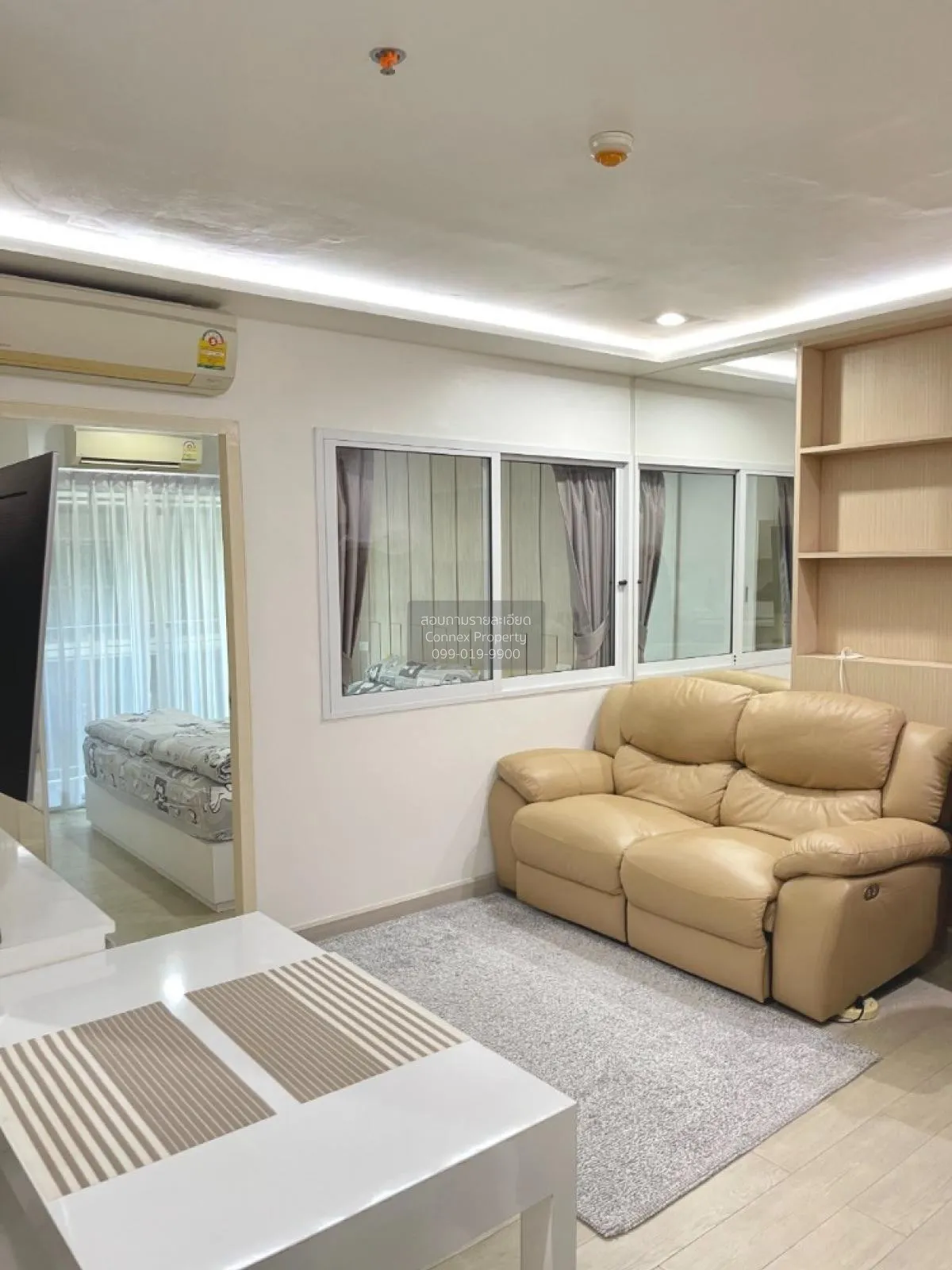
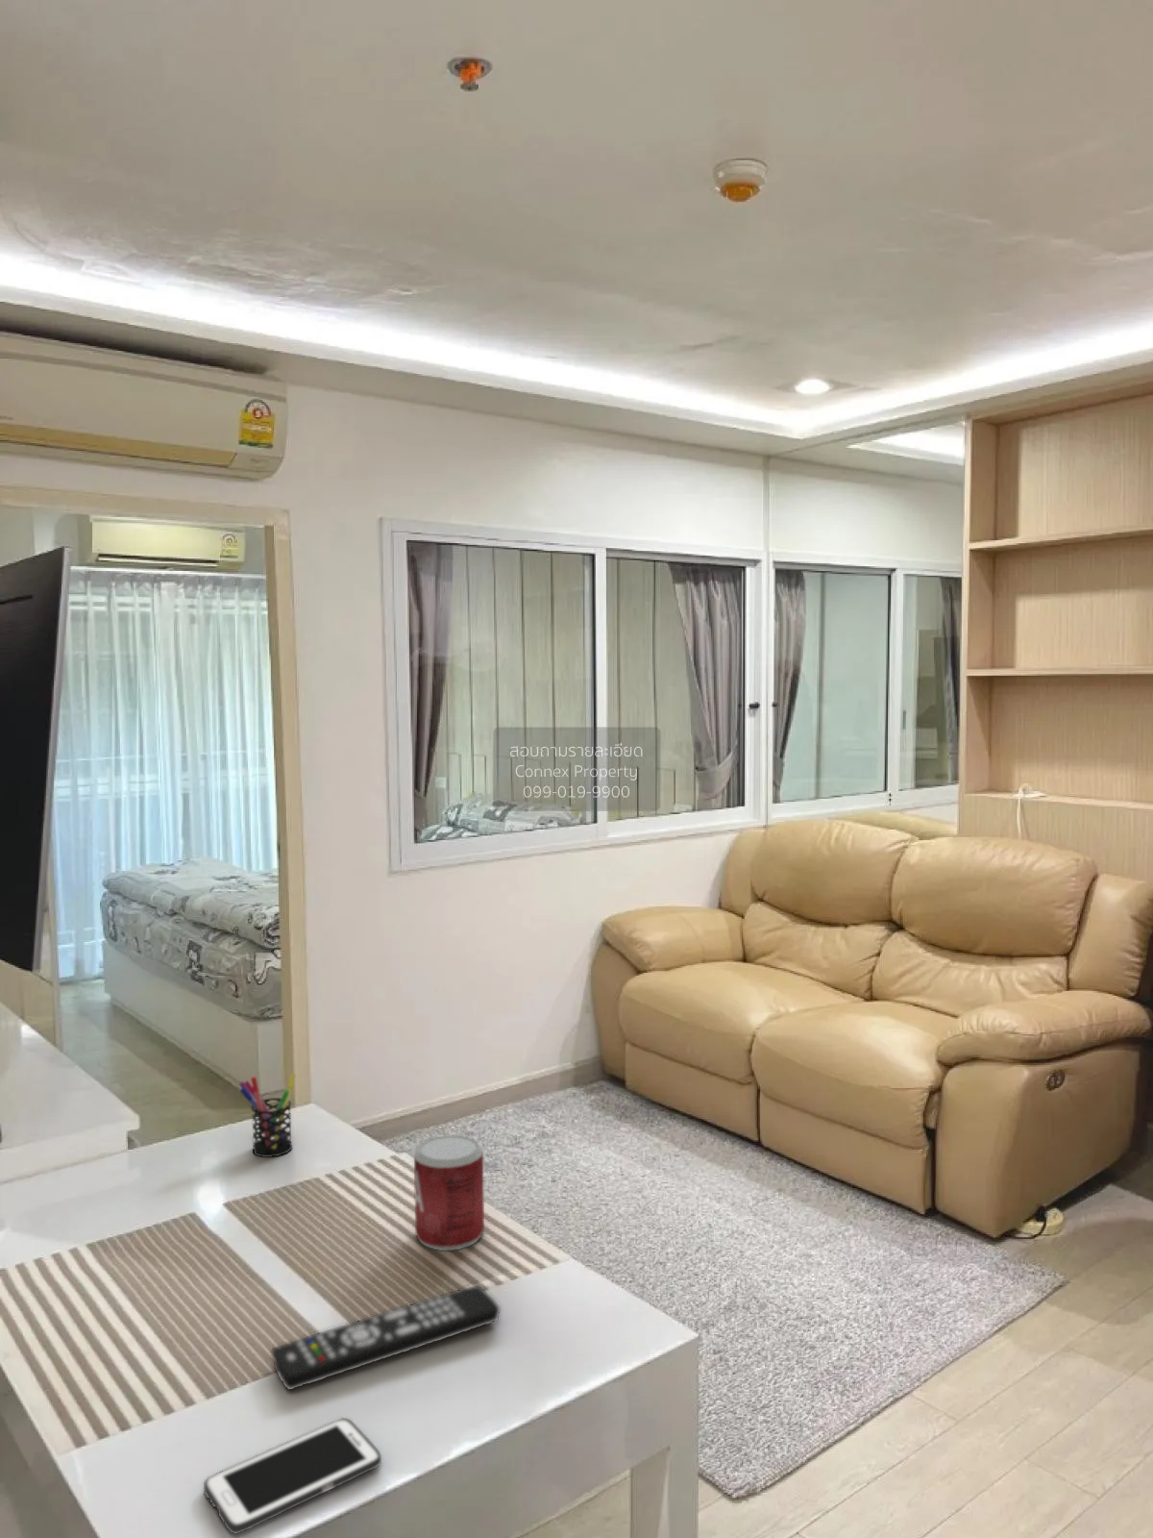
+ pen holder (273, 1112)
+ cell phone (294, 1473)
+ remote control (389, 1336)
+ beverage can (448, 1190)
